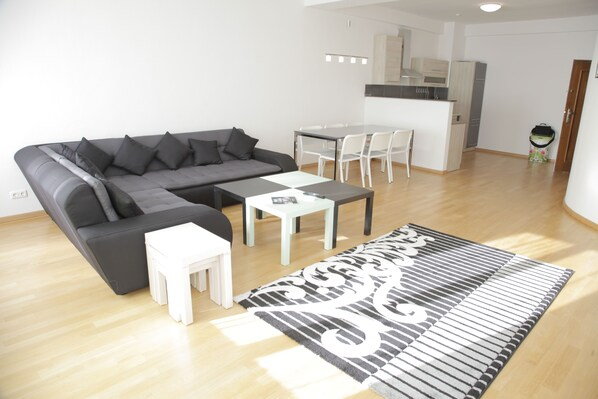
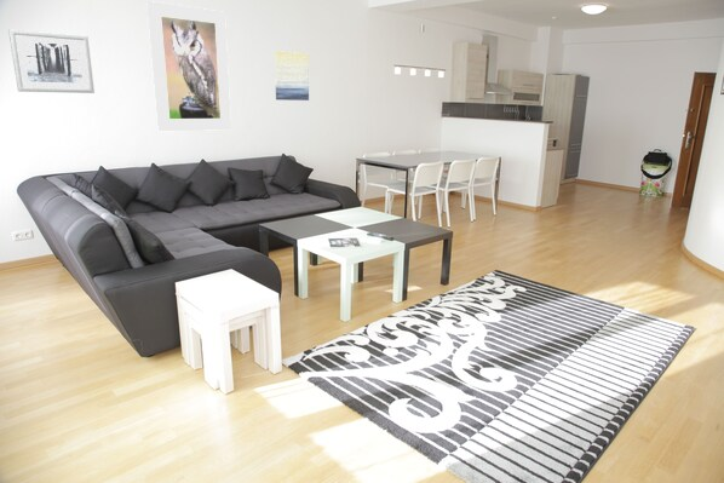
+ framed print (191, 70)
+ wall art (292, 76)
+ wall art (53, 63)
